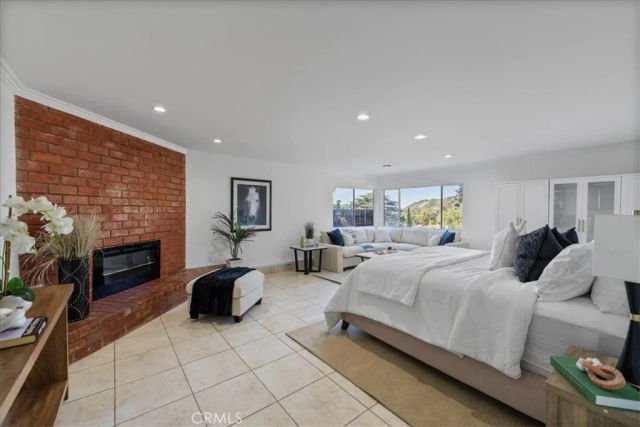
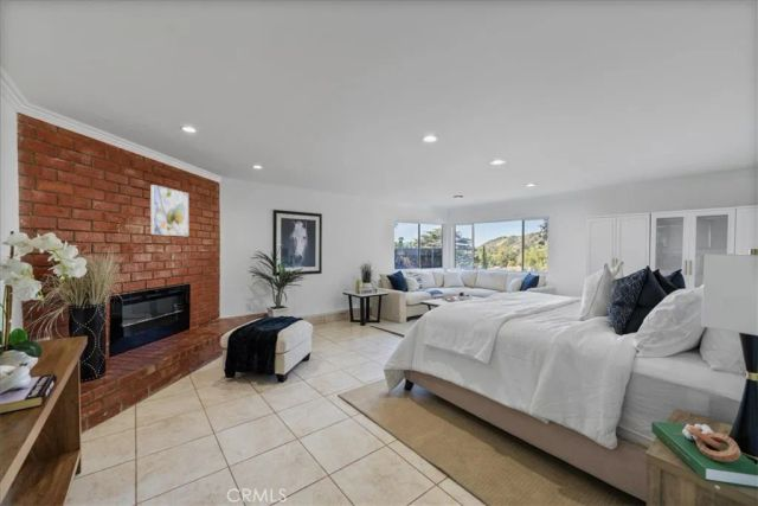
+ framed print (171, 212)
